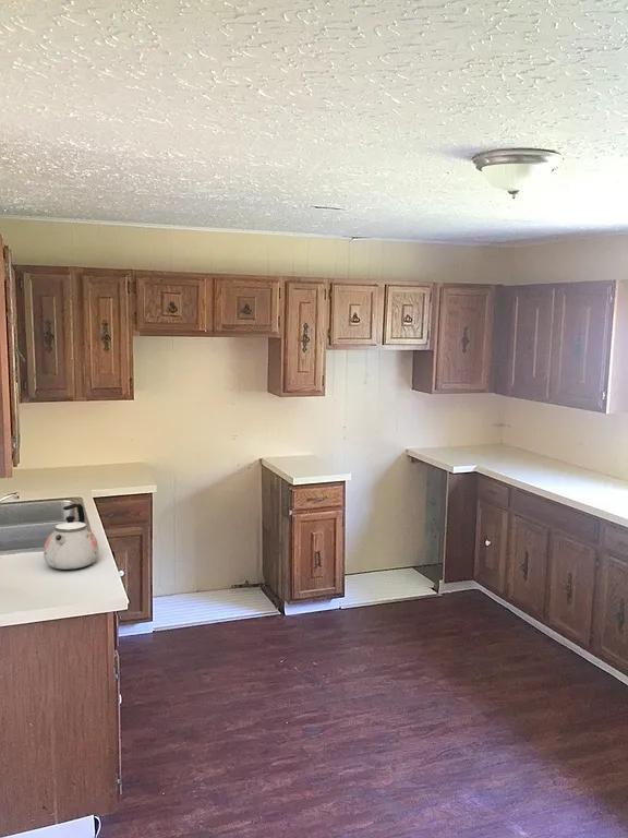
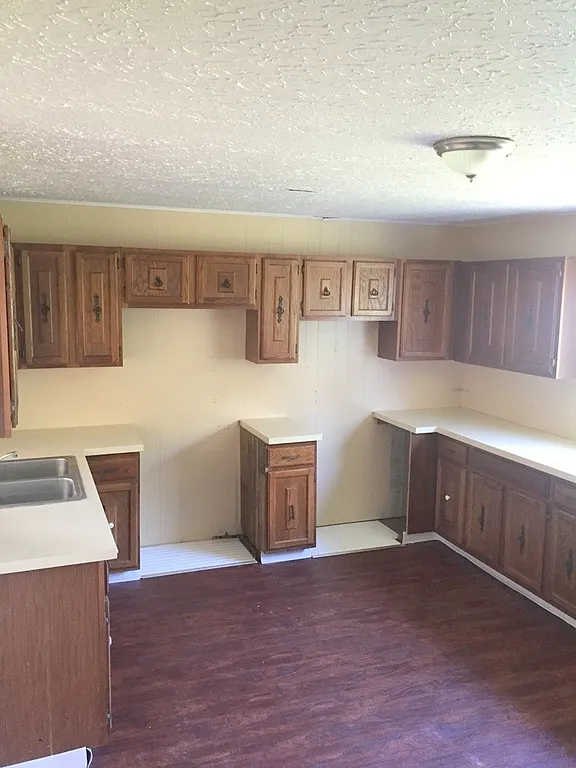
- kettle (70, 535)
